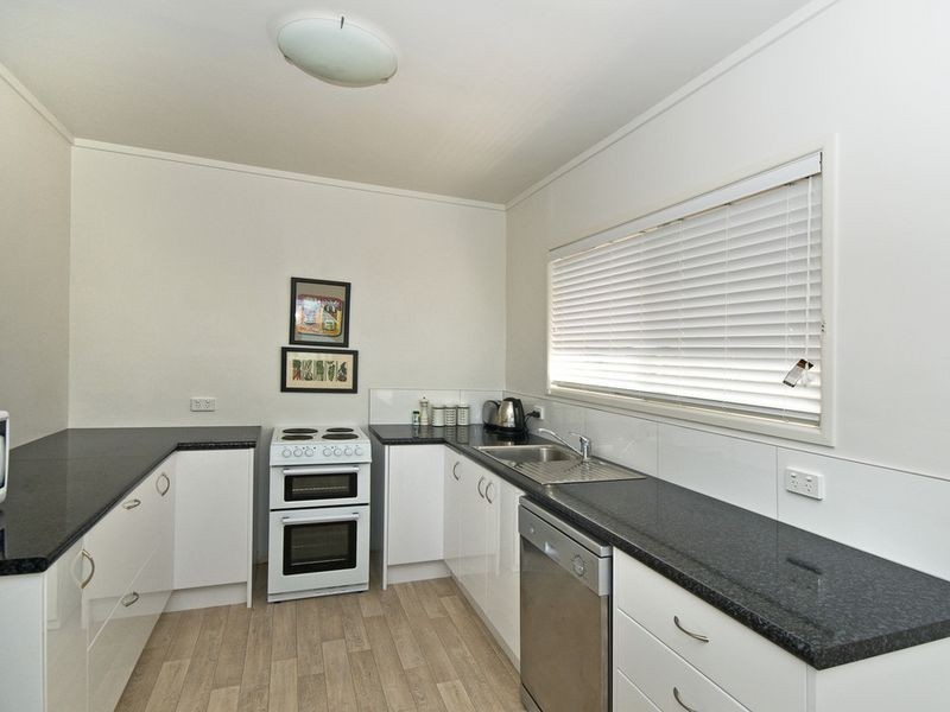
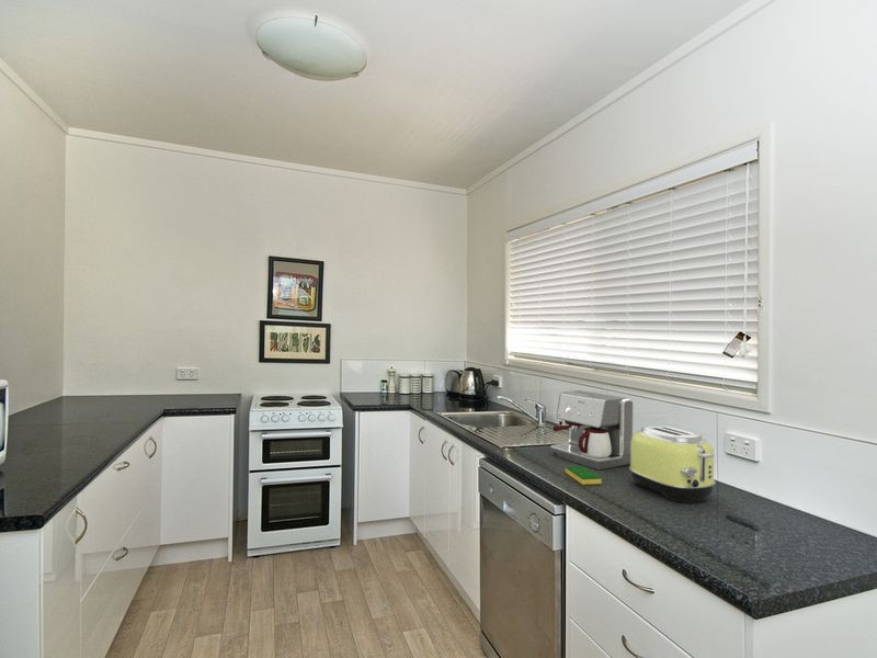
+ coffee maker (590, 427)
+ toaster (672, 462)
+ dish sponge (582, 474)
